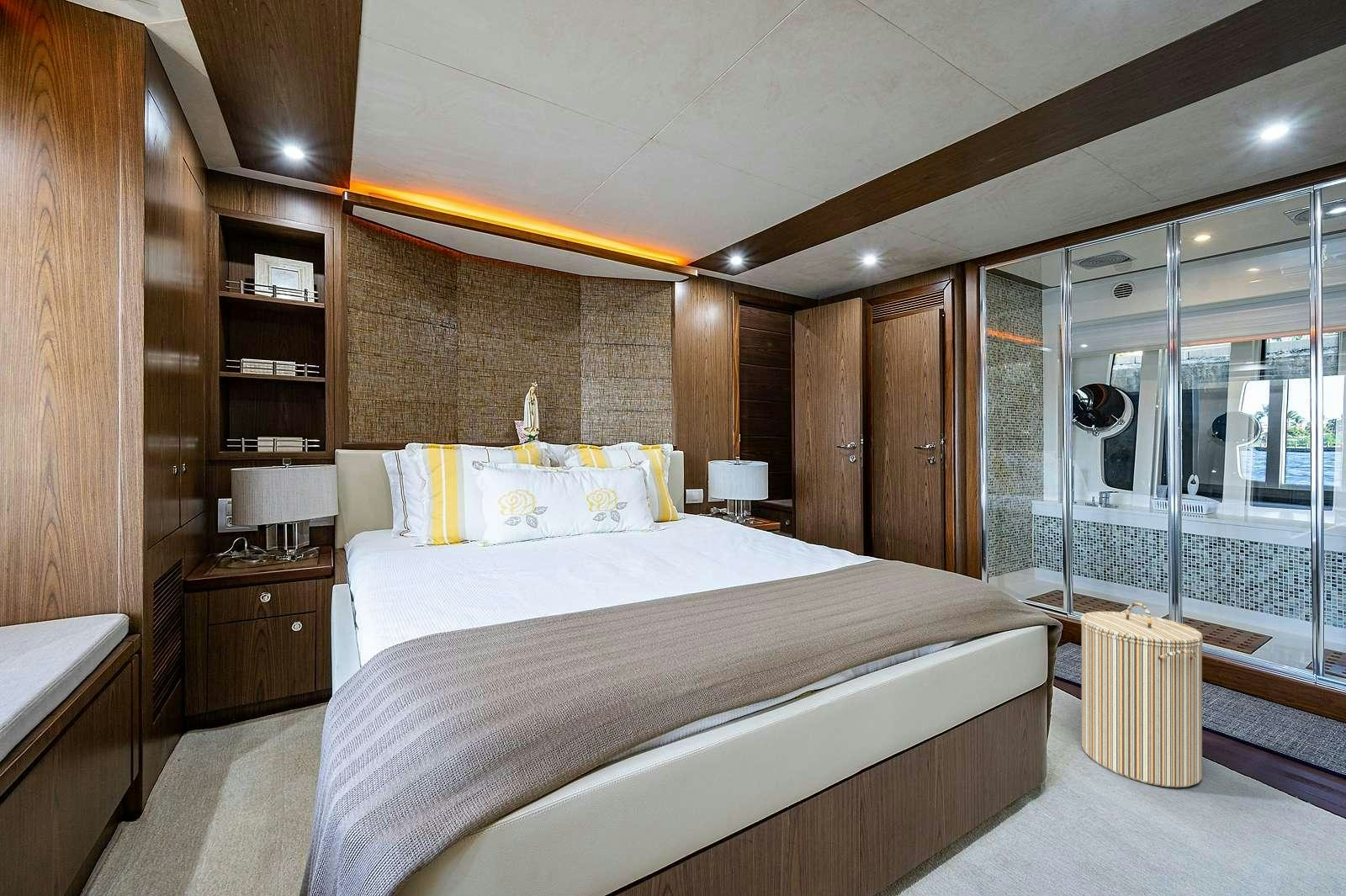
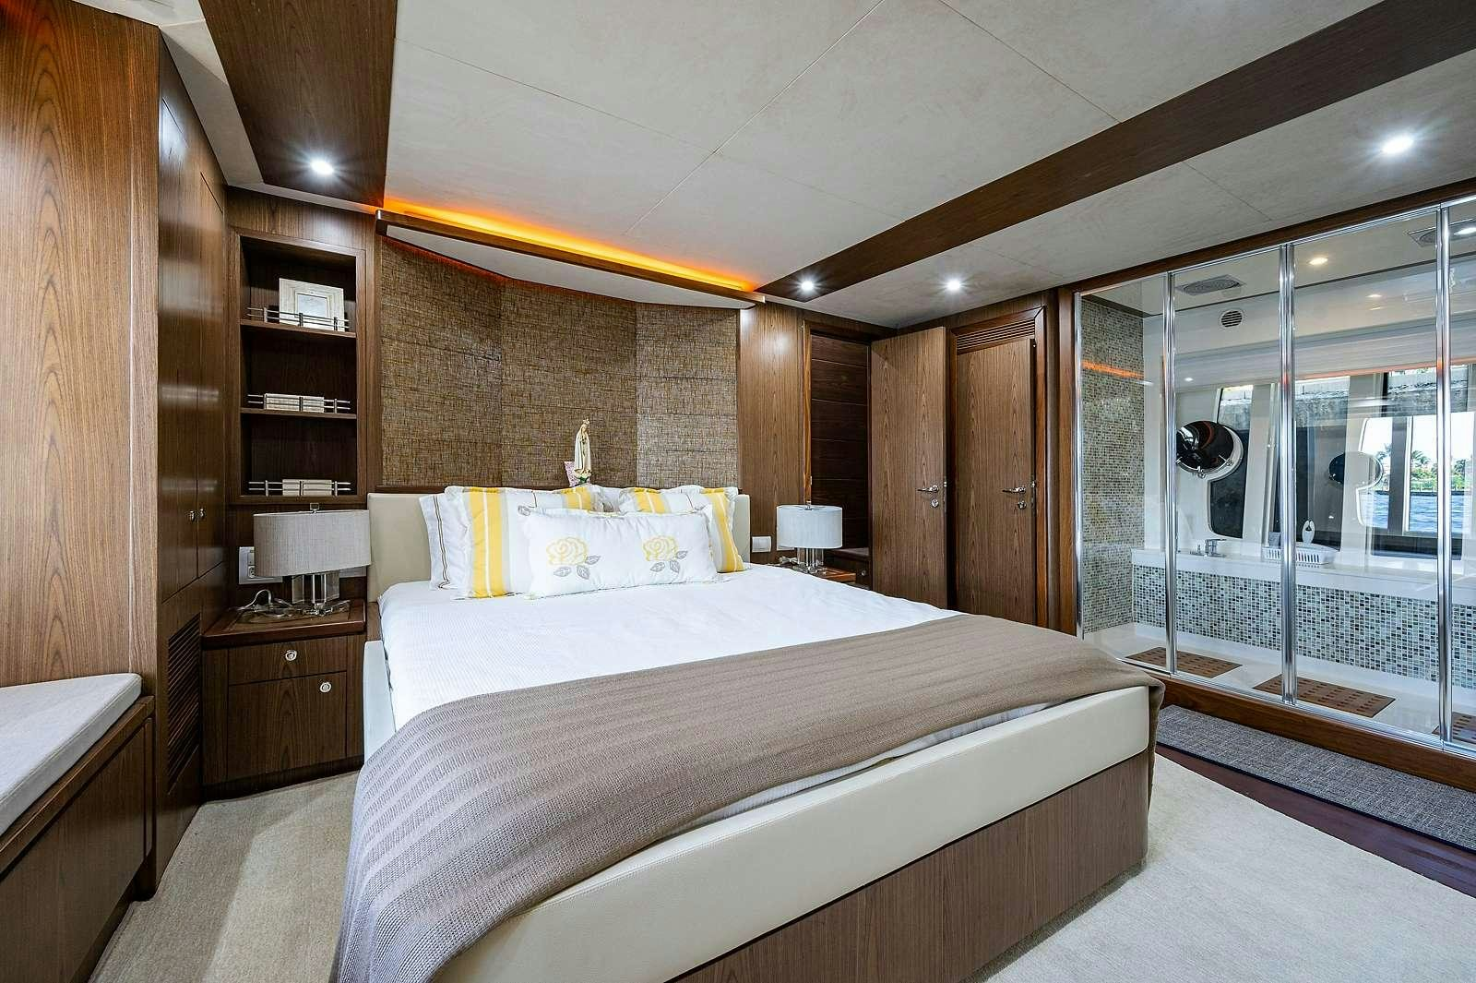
- laundry hamper (1138, 681)
